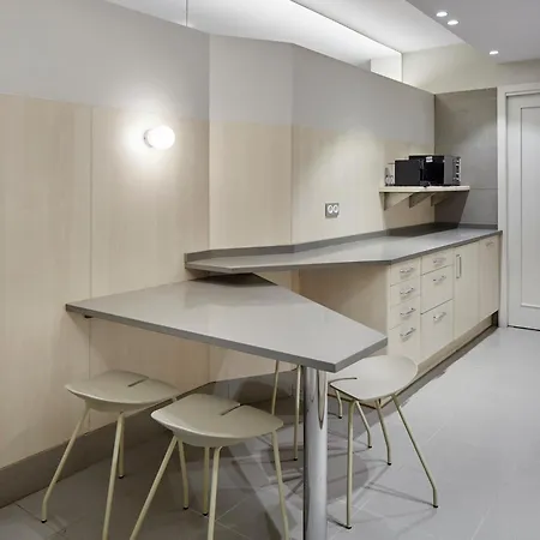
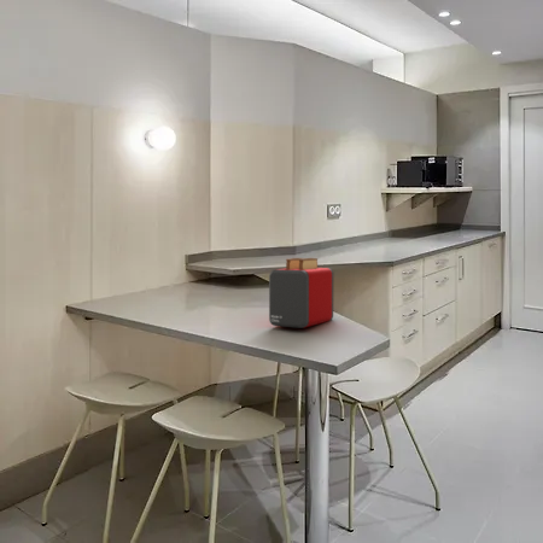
+ toaster (302, 290)
